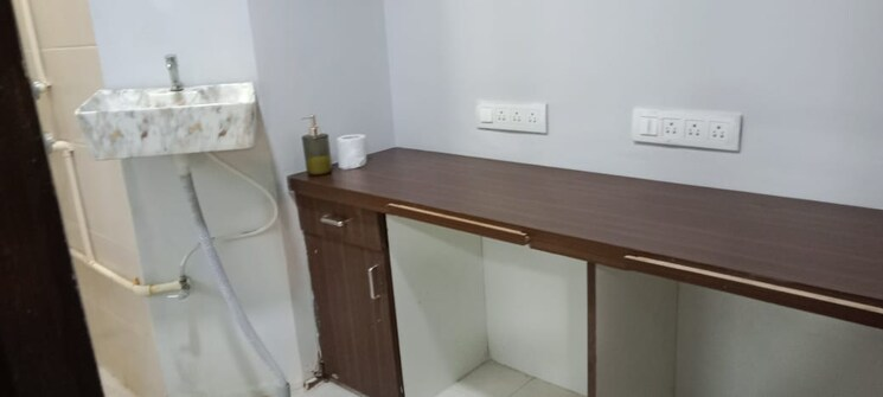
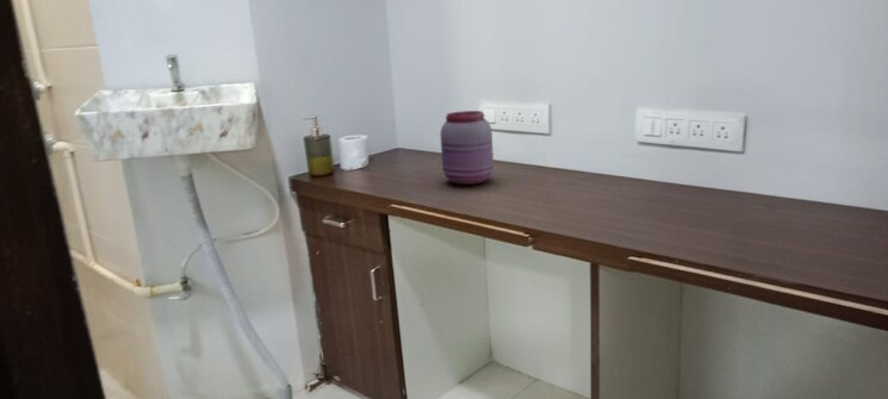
+ jar (466, 146)
